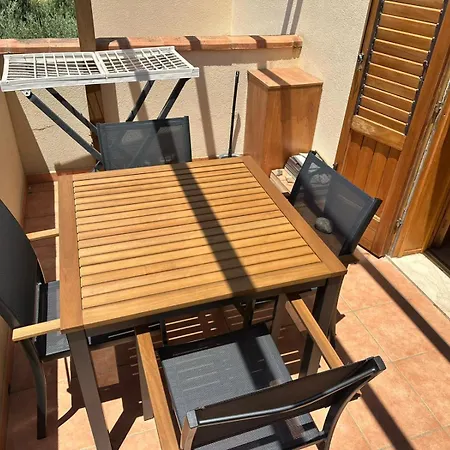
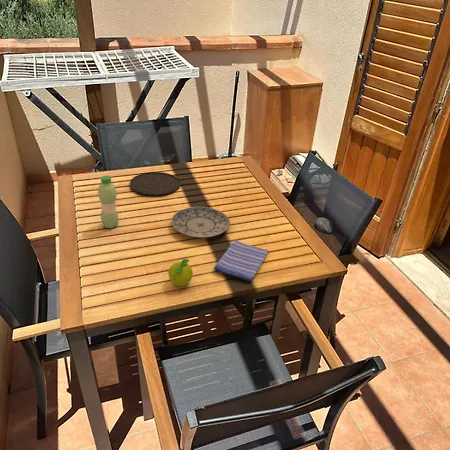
+ plate (200, 223)
+ water bottle (108, 202)
+ plate (155, 183)
+ dish towel (241, 259)
+ fruit (180, 273)
